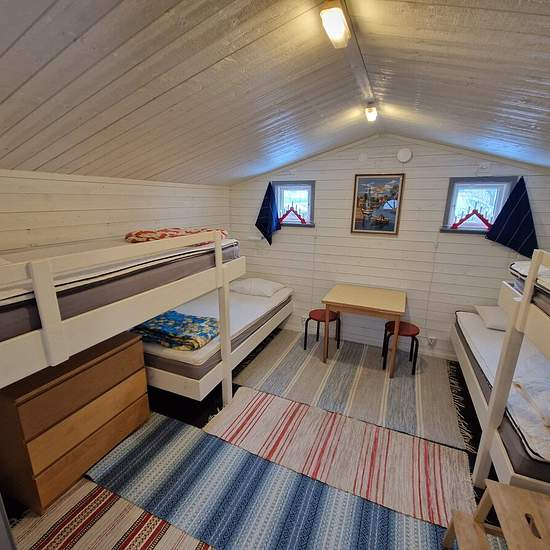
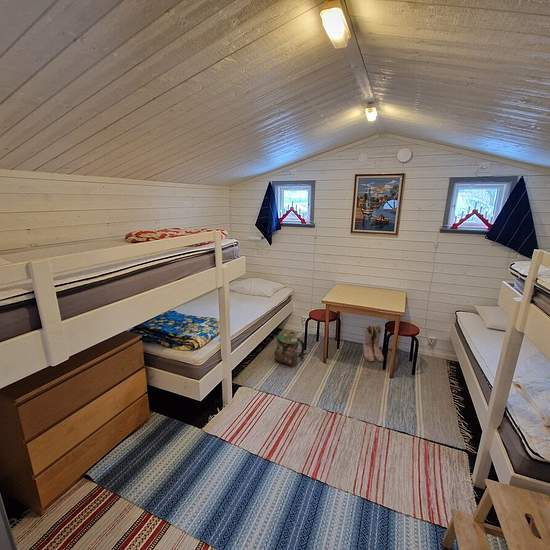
+ boots (373, 341)
+ backpack (291, 346)
